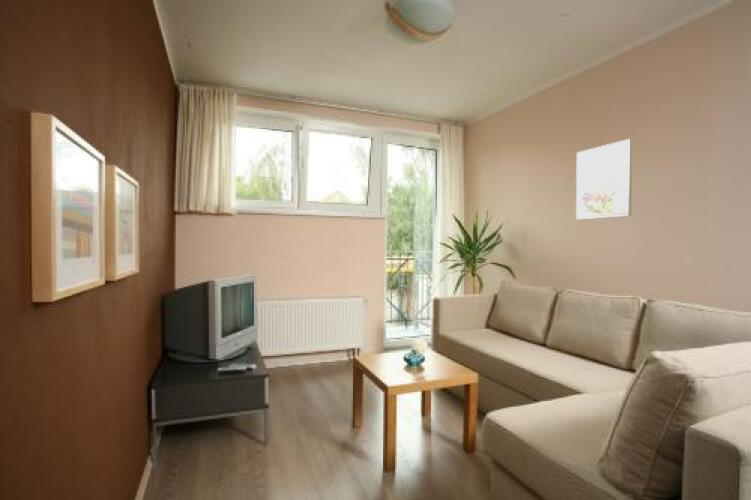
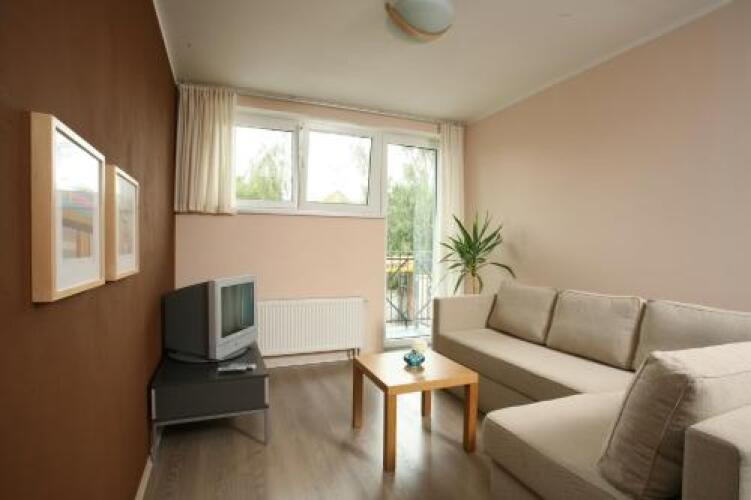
- wall art (602, 182)
